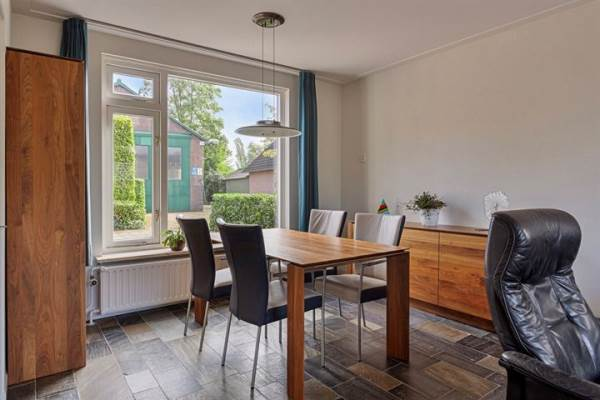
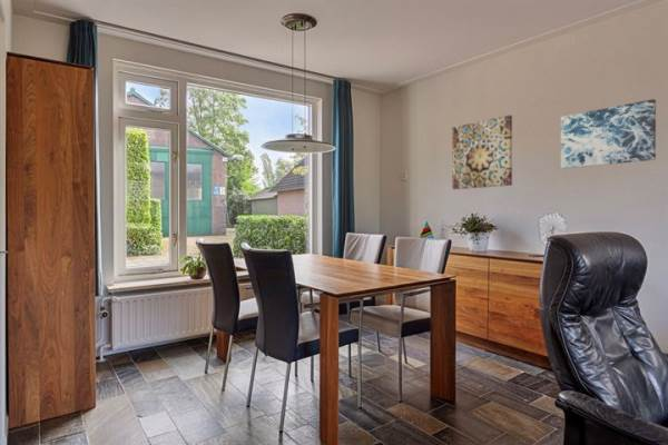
+ wall art (605, 136)
+ wall art (480, 155)
